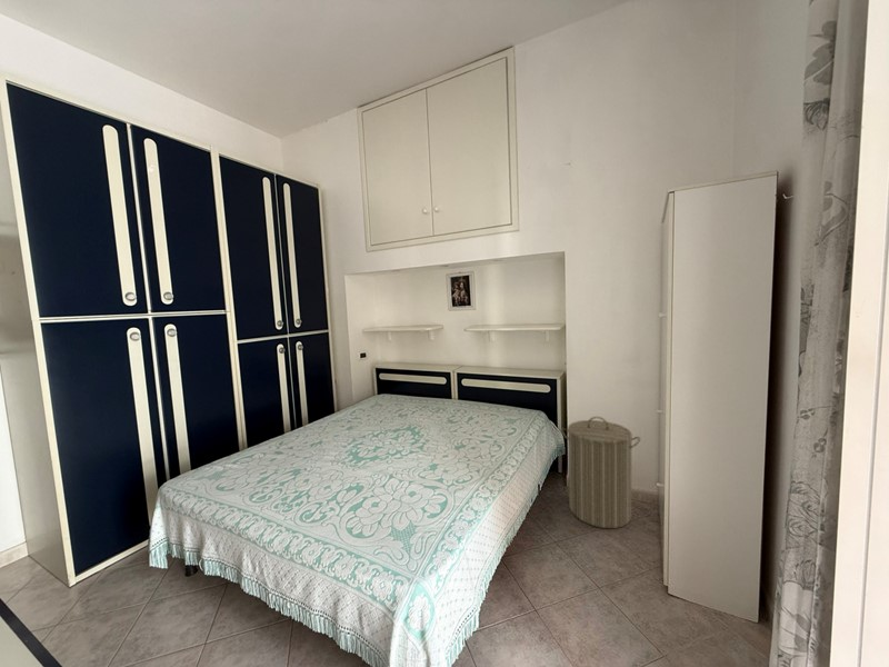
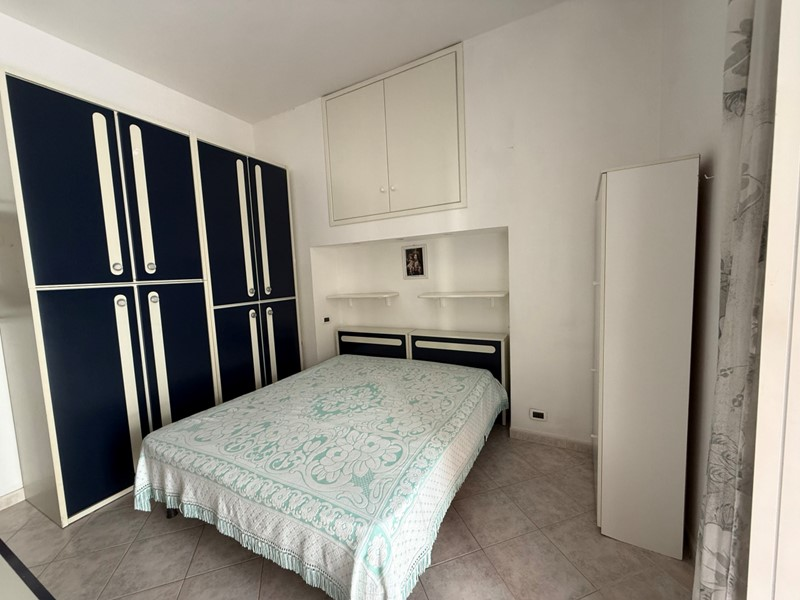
- laundry hamper (599, 464)
